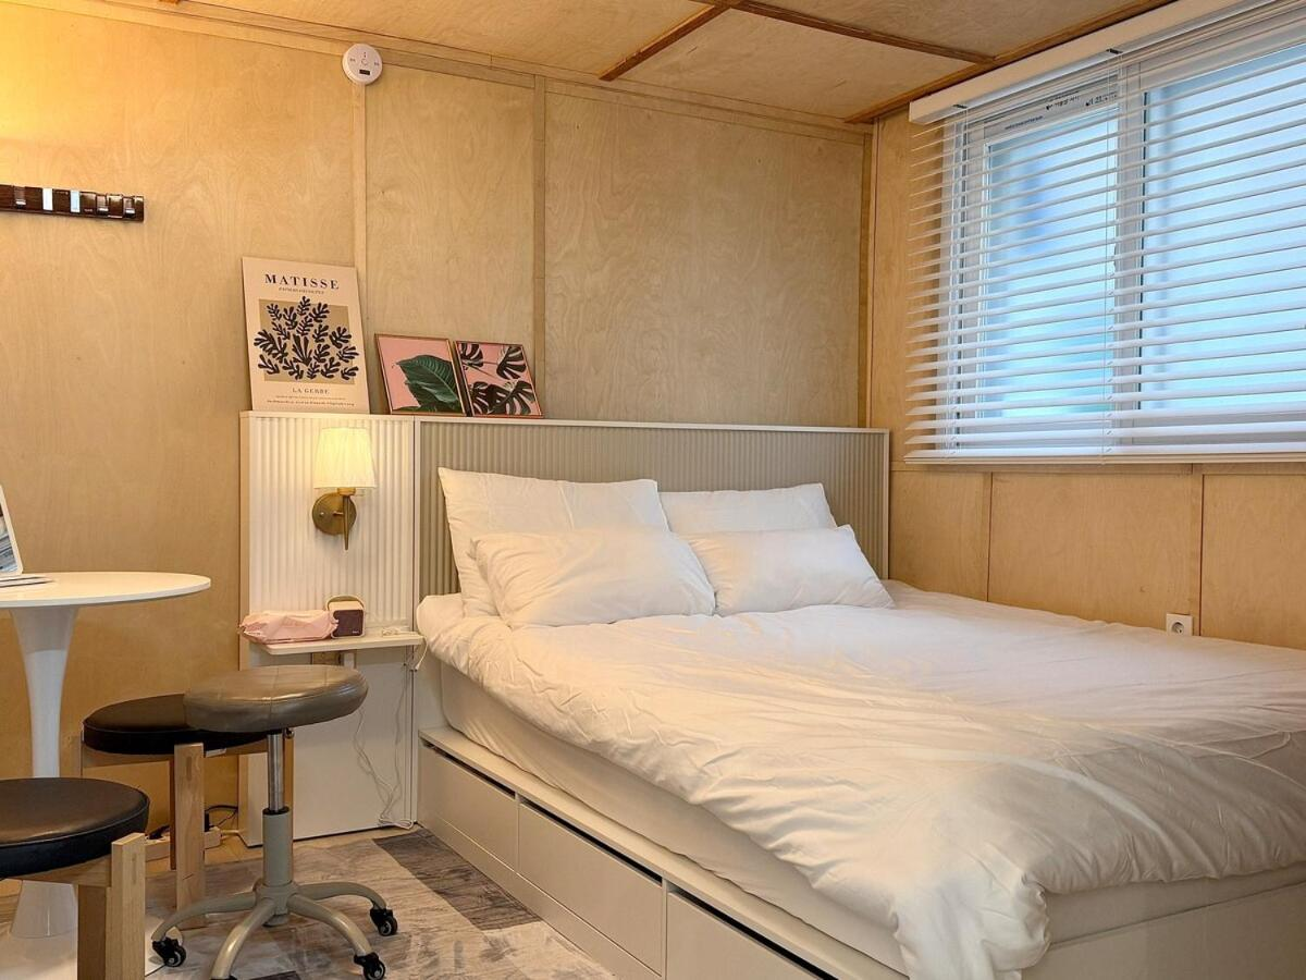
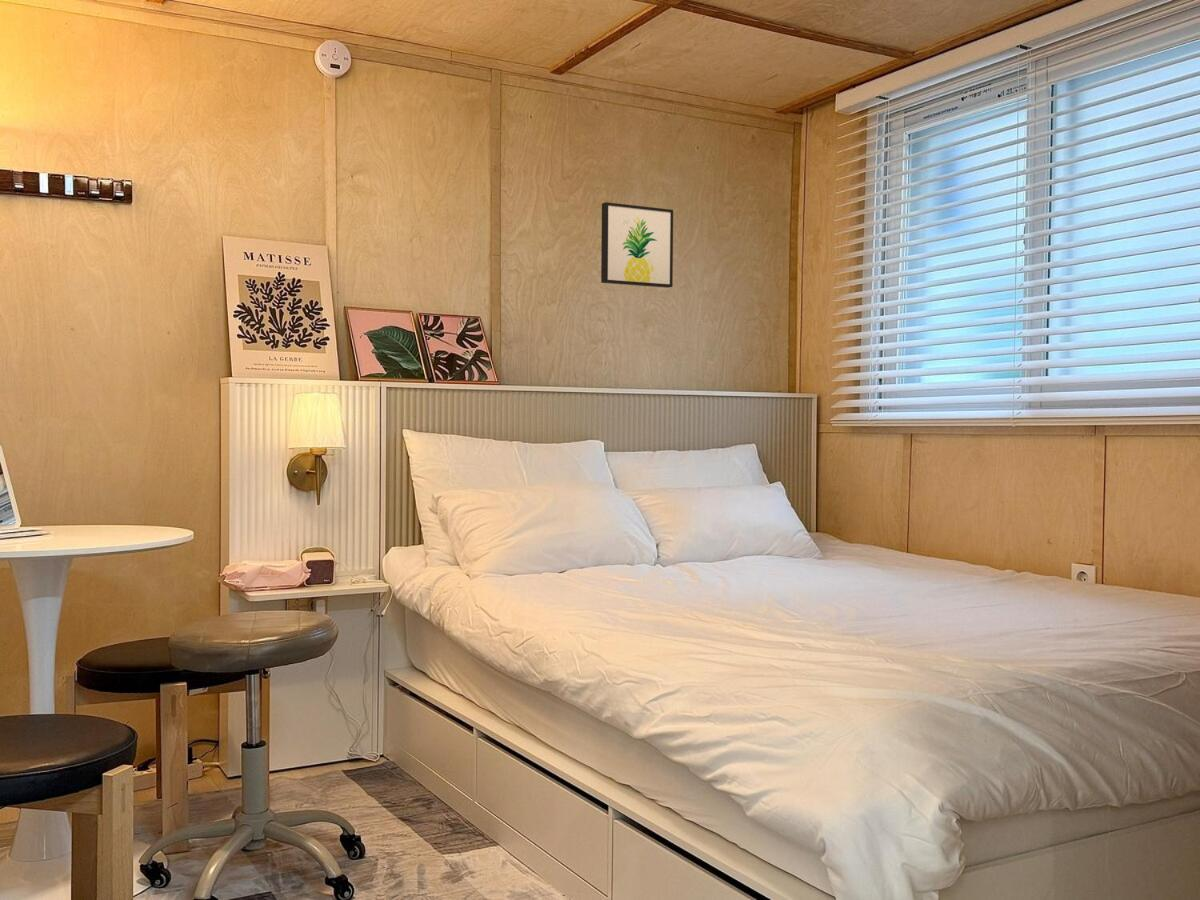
+ wall art (637, 245)
